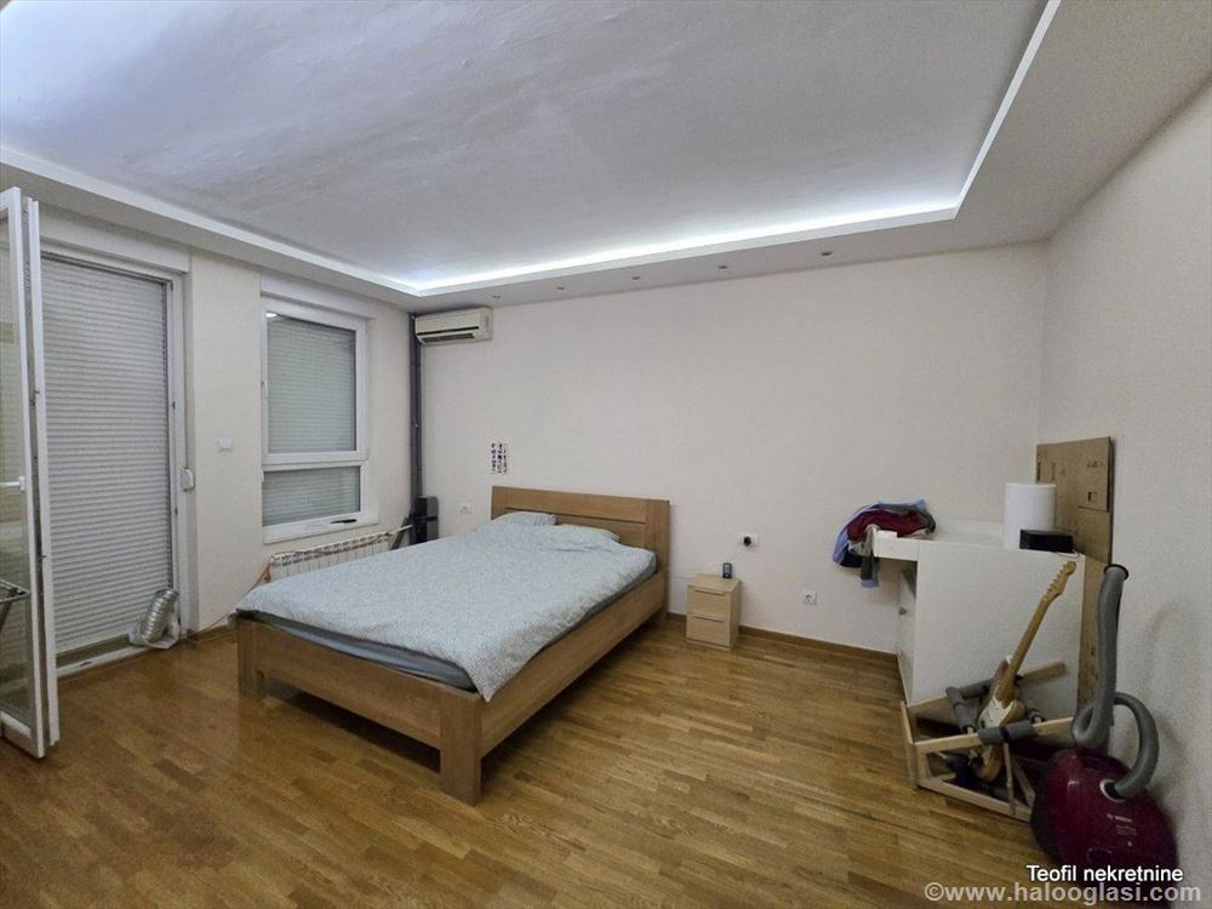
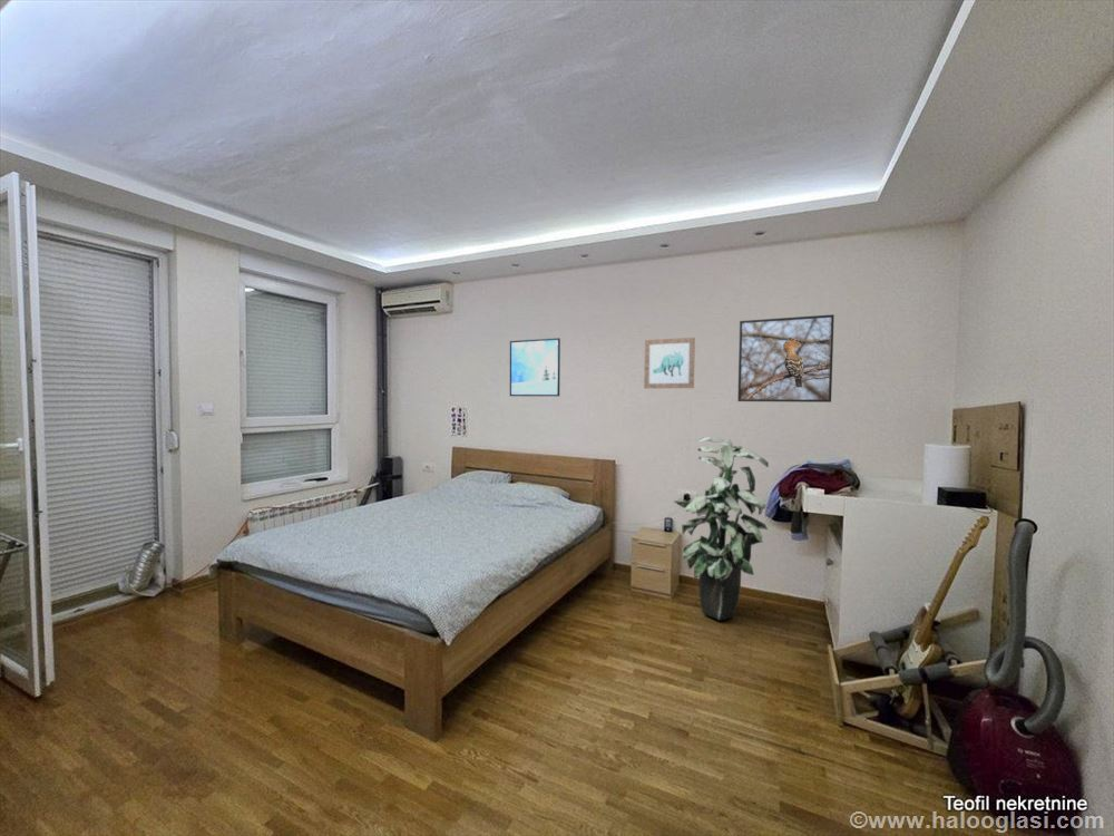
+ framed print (534, 368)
+ wall art (668, 363)
+ indoor plant (720, 524)
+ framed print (783, 360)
